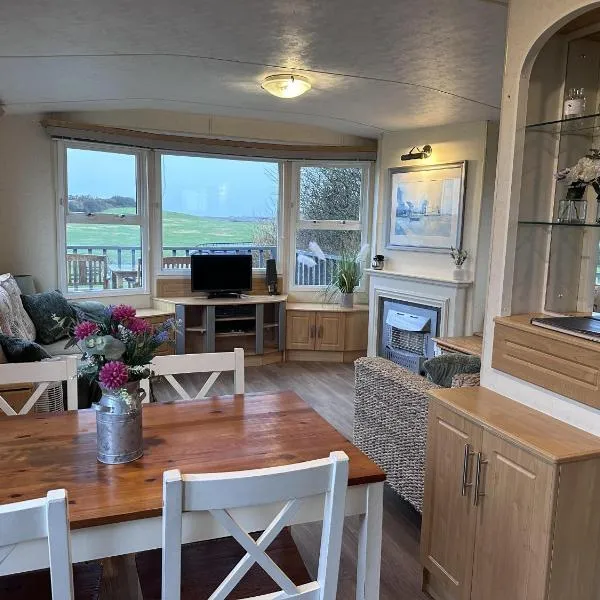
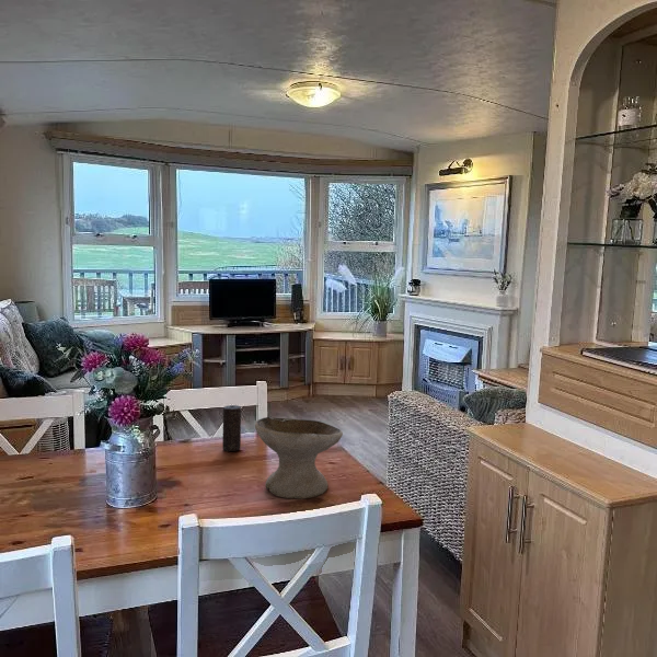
+ candle (231, 427)
+ bowl (298, 453)
